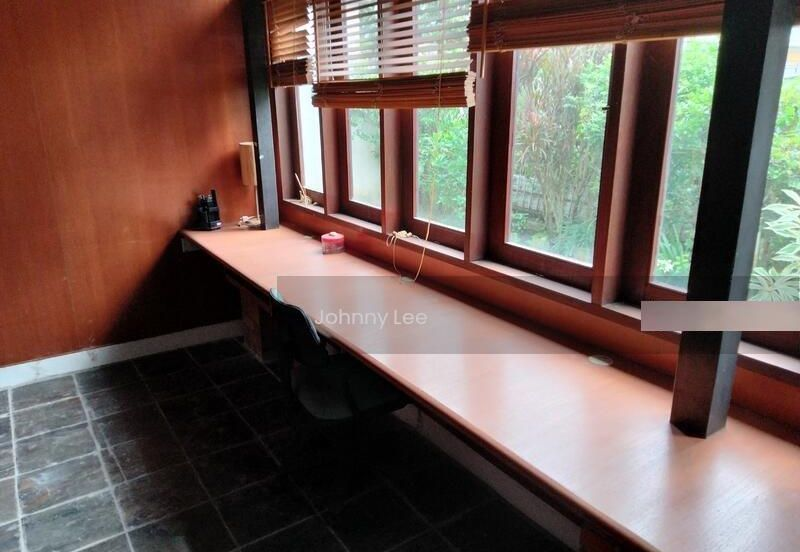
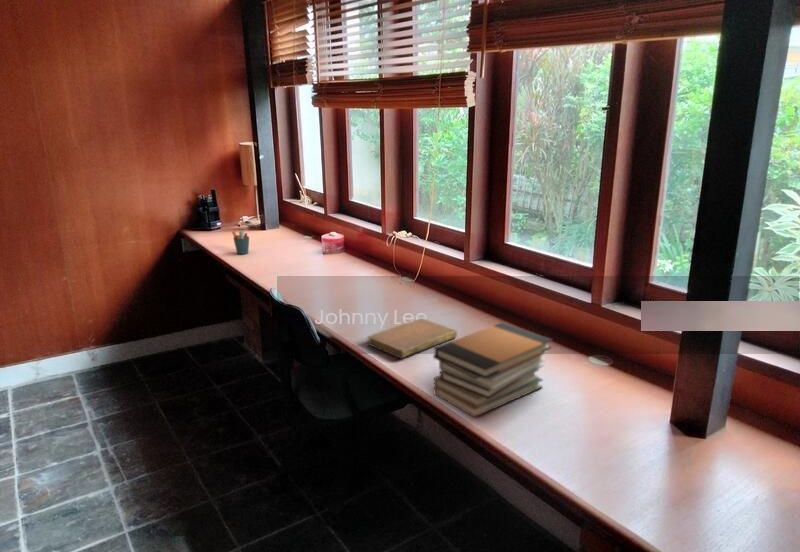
+ notebook (412, 336)
+ pen holder (241, 241)
+ book stack (492, 366)
